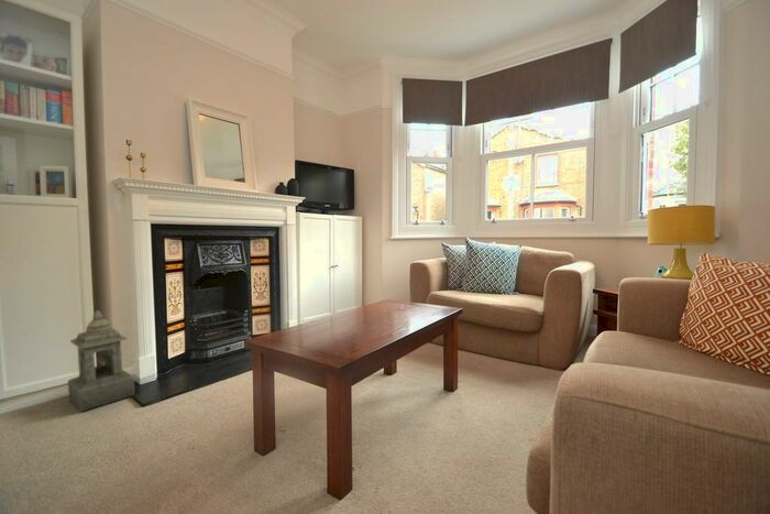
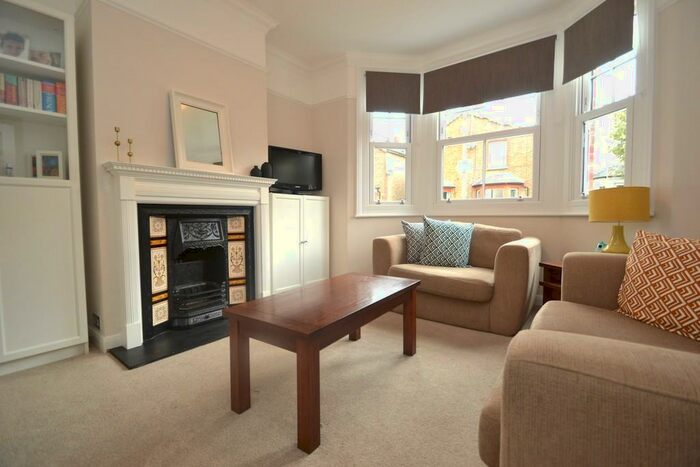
- lantern (97, 351)
